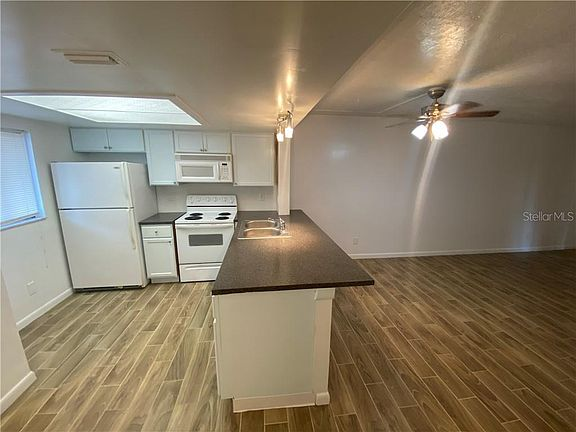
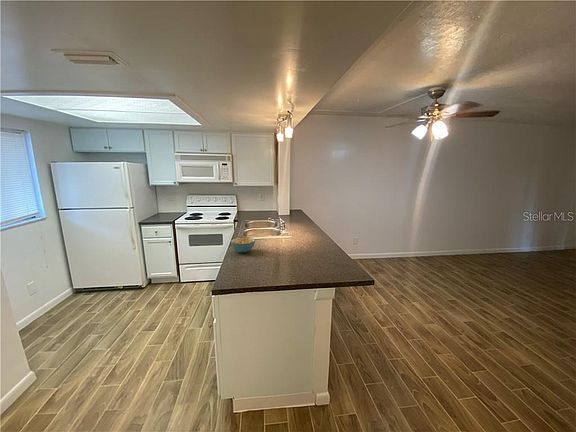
+ cereal bowl (243, 246)
